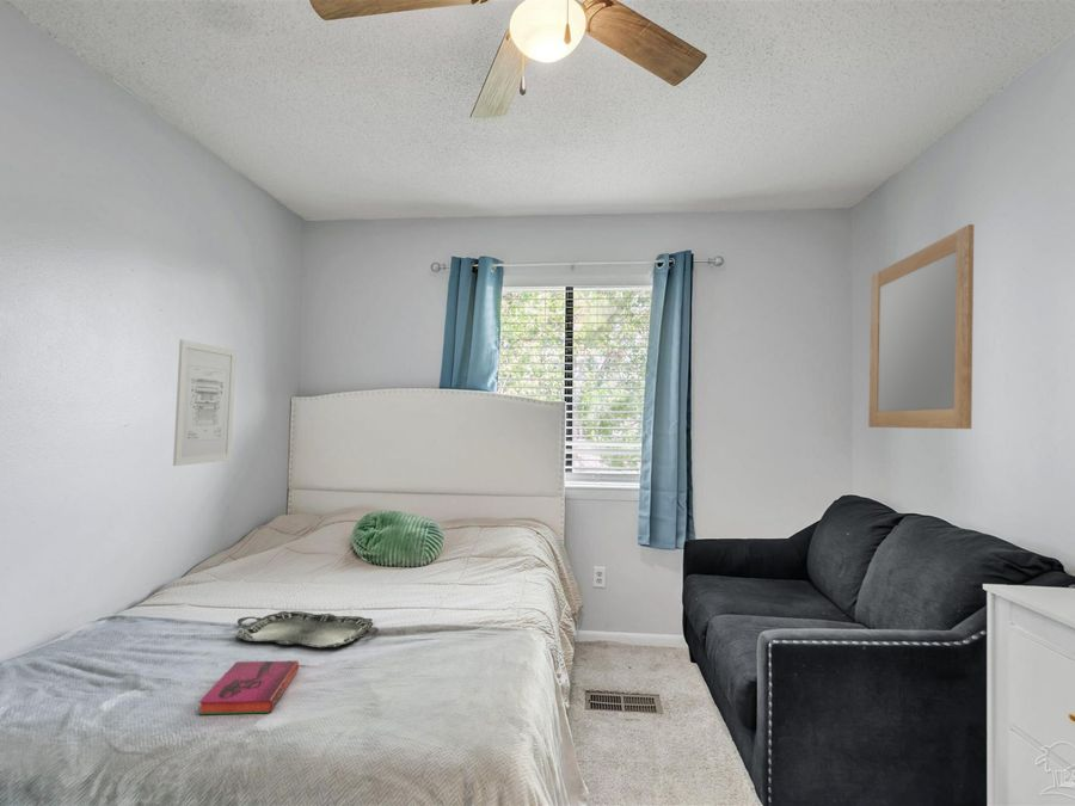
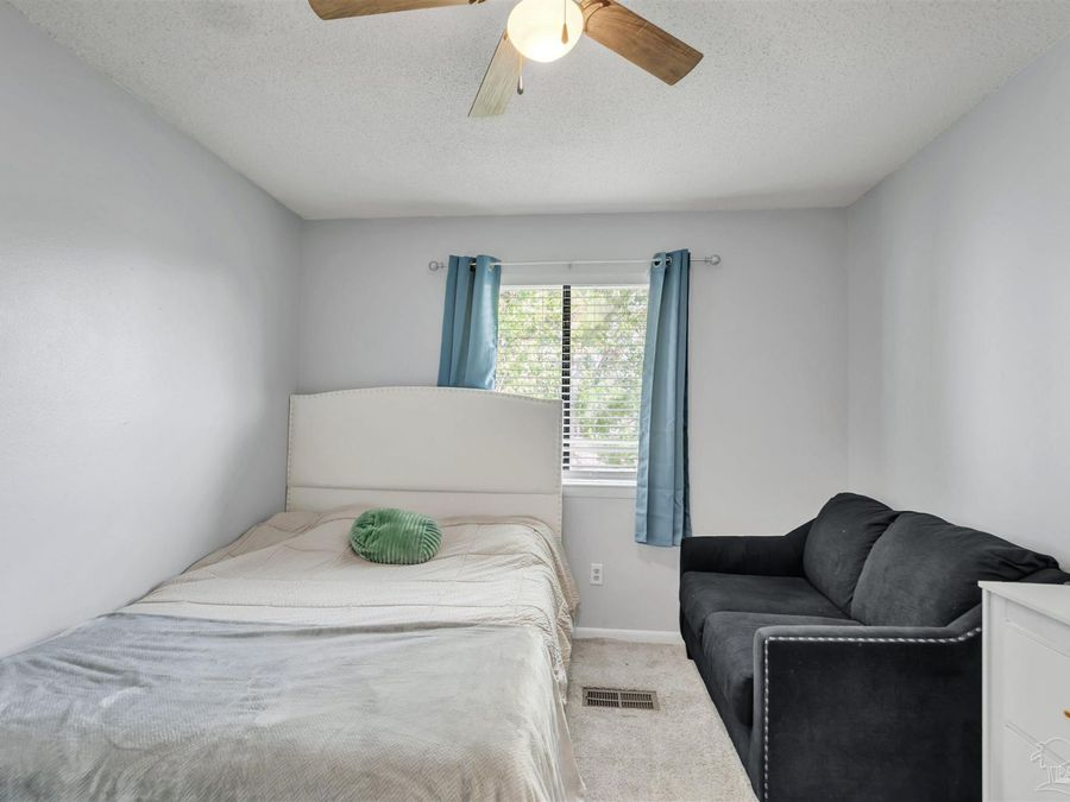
- home mirror (914, 340)
- serving tray (307, 628)
- hardback book (252, 685)
- wall art (207, 404)
